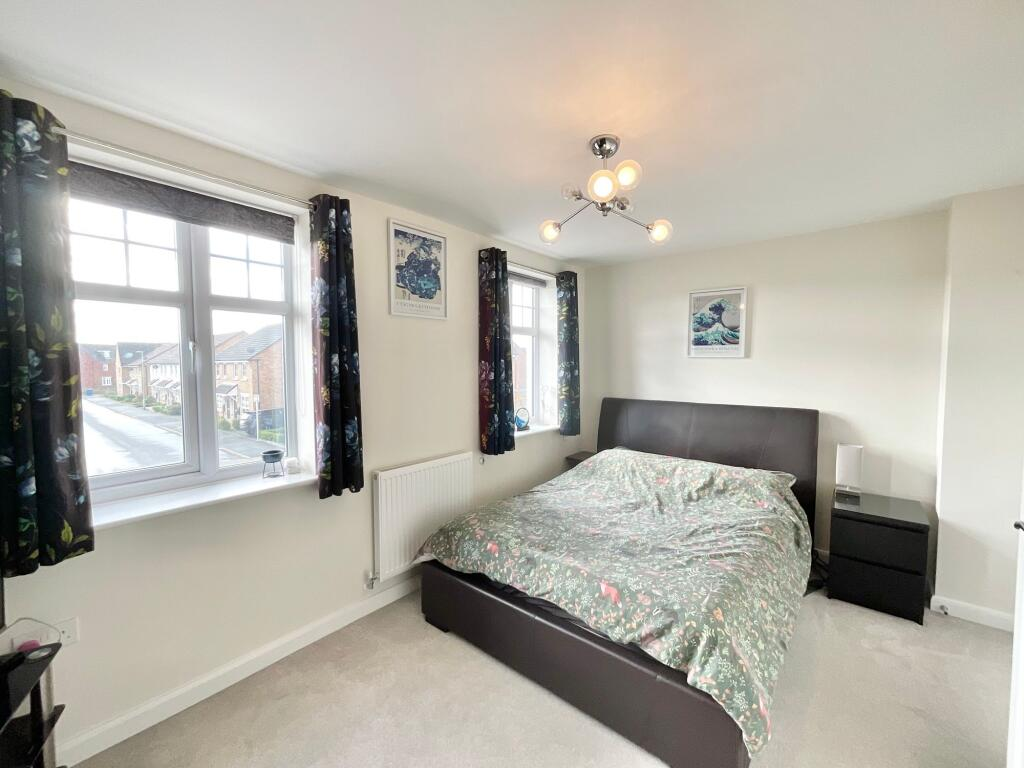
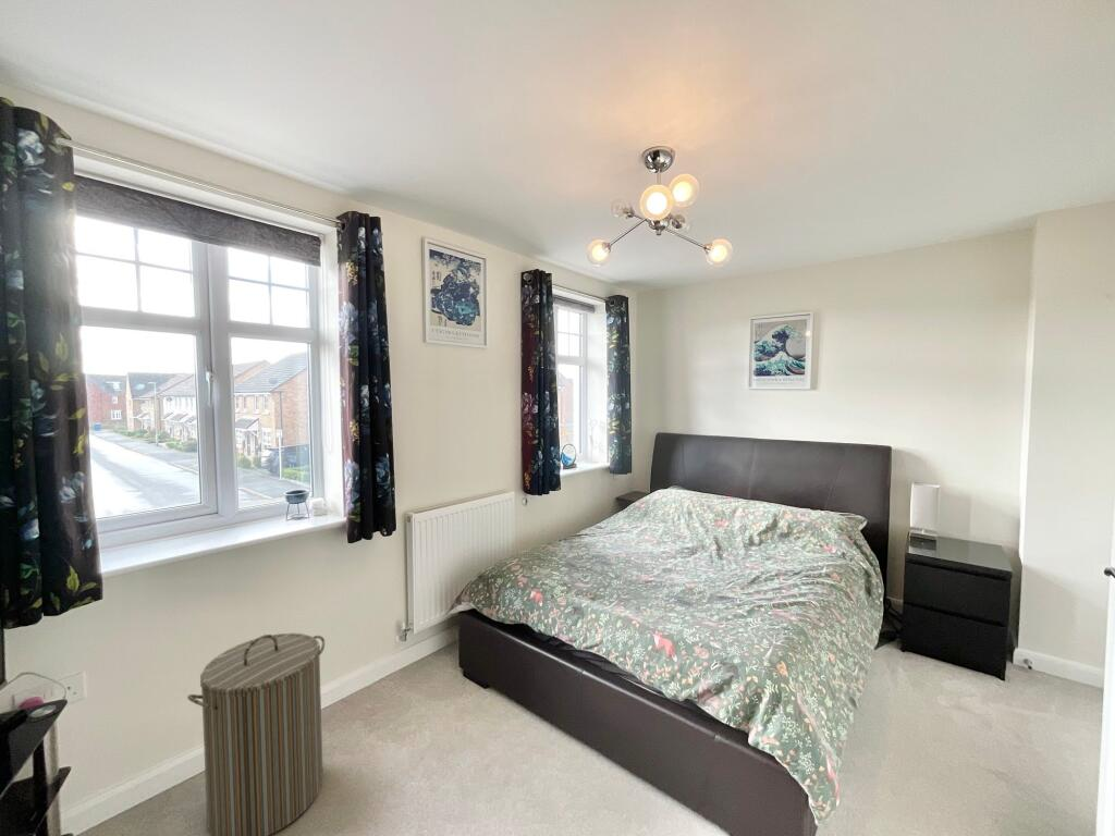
+ laundry hamper (266, 717)
